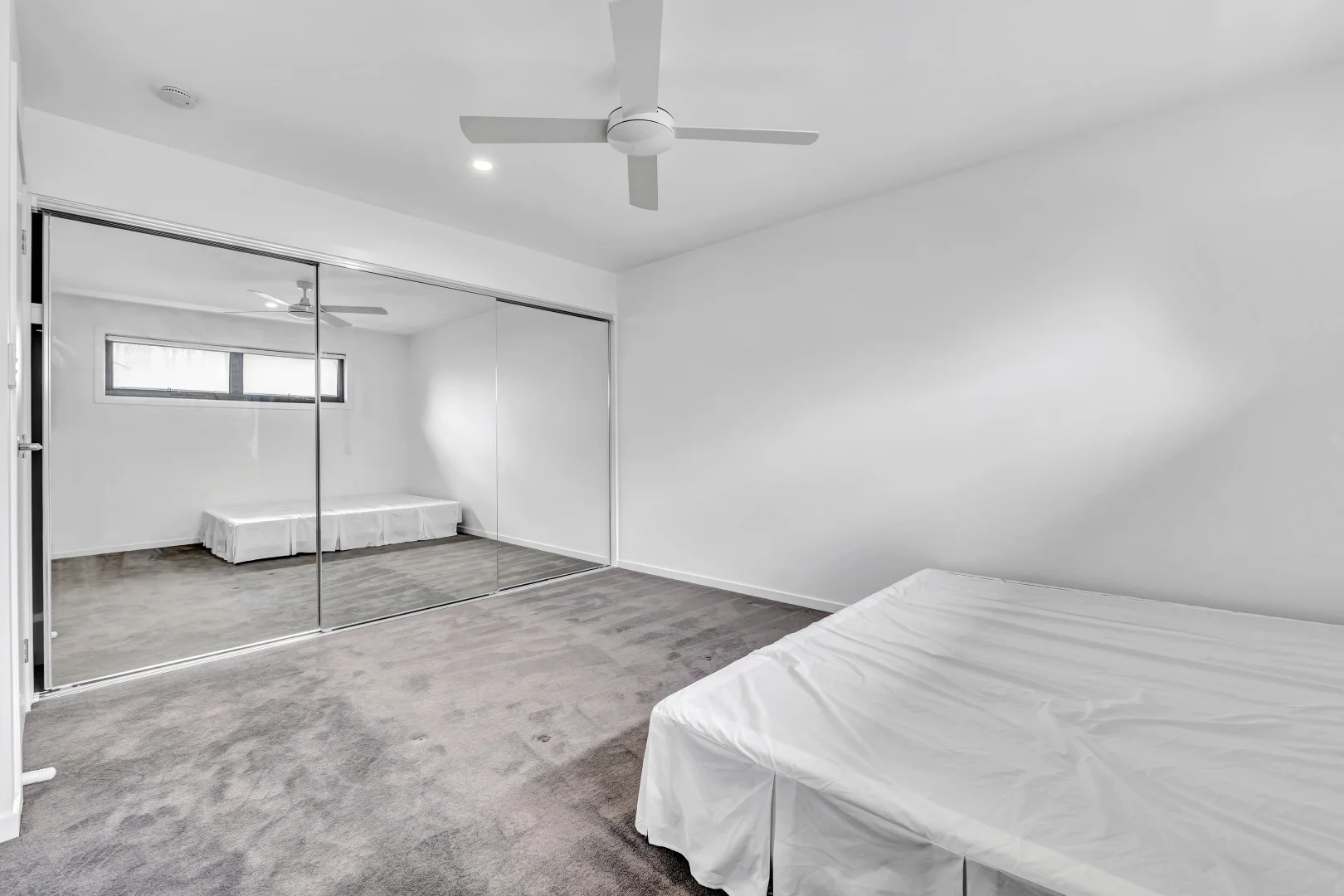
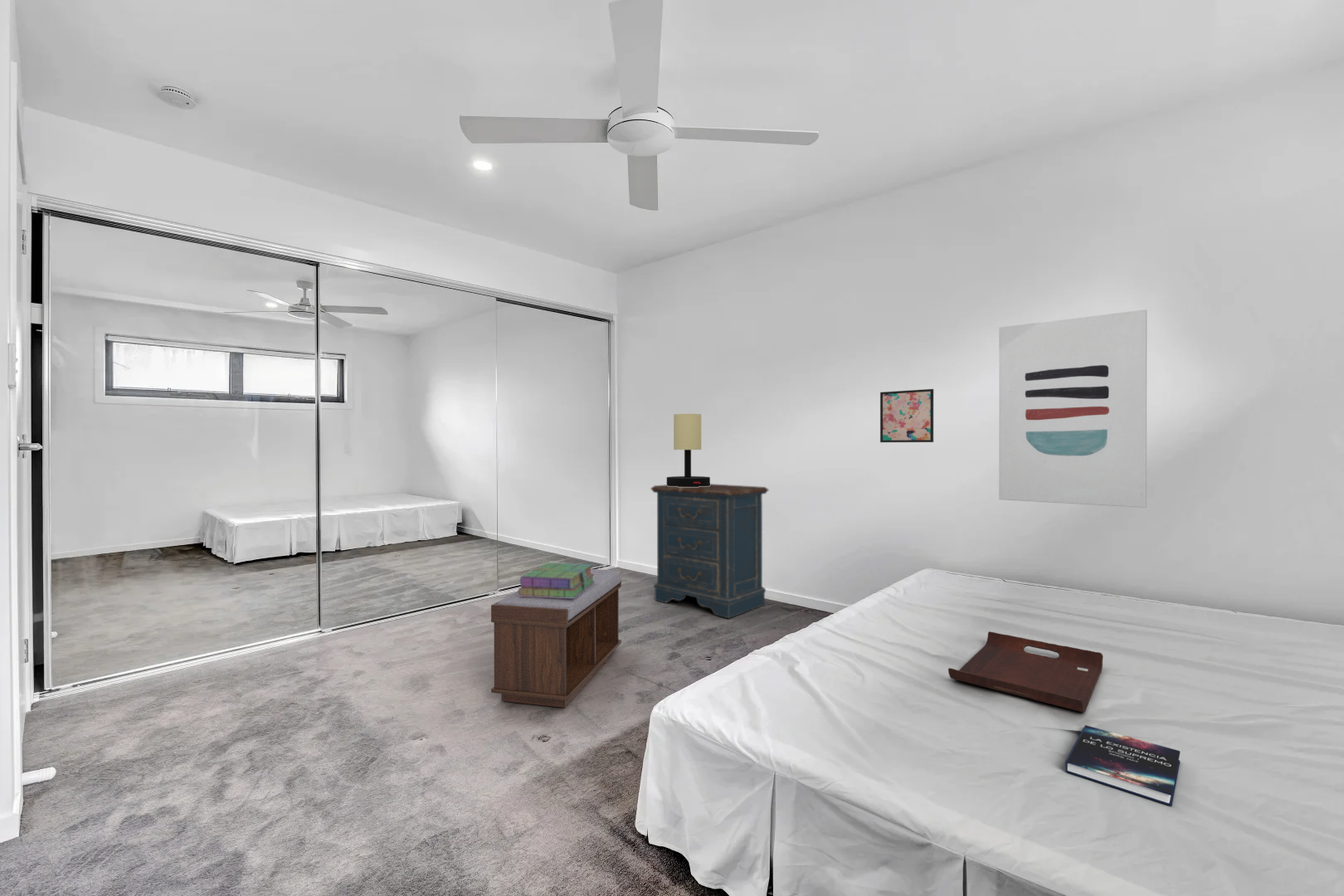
+ dresser (709, 544)
+ stack of books (558, 579)
+ table lamp (688, 449)
+ serving tray (1028, 668)
+ wall art (906, 416)
+ hardback book (1123, 761)
+ wall art (1068, 411)
+ bench (564, 628)
